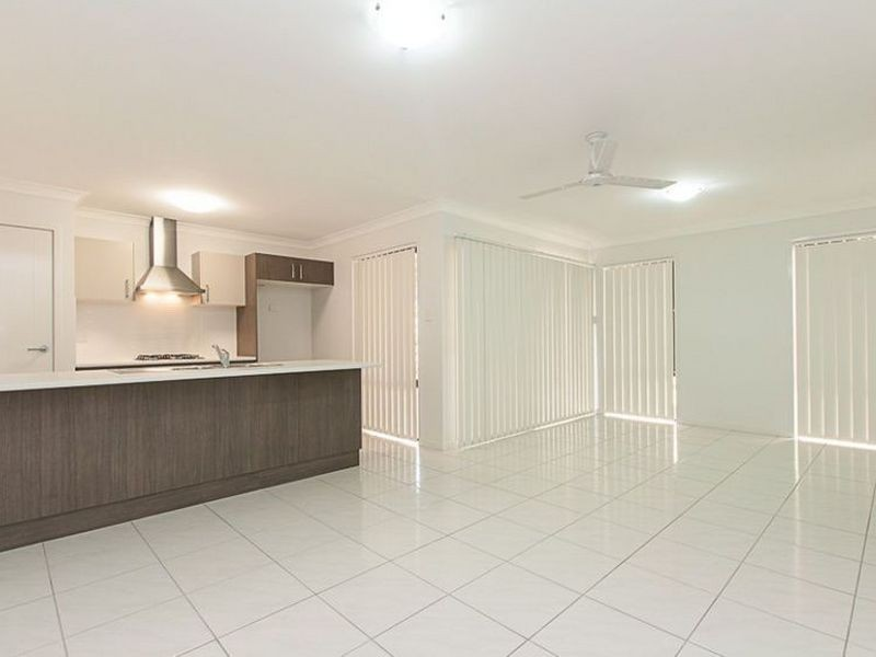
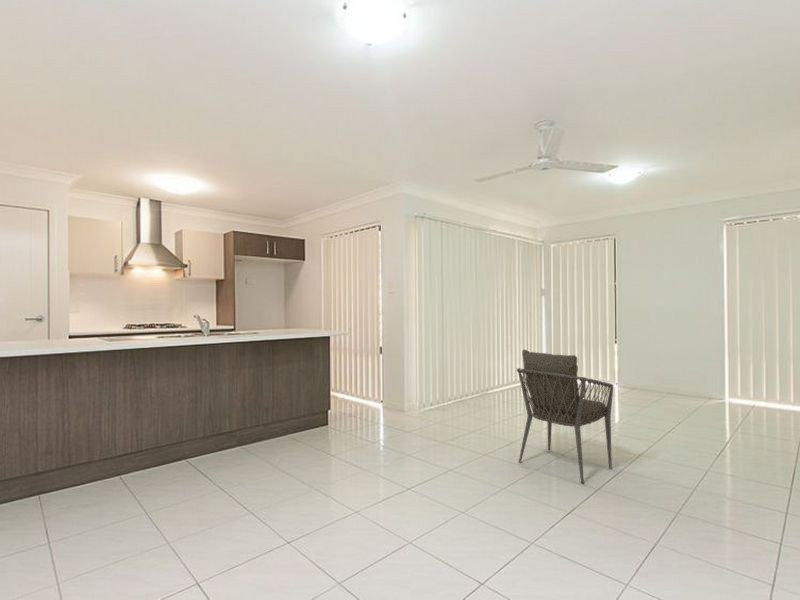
+ armchair (562, 407)
